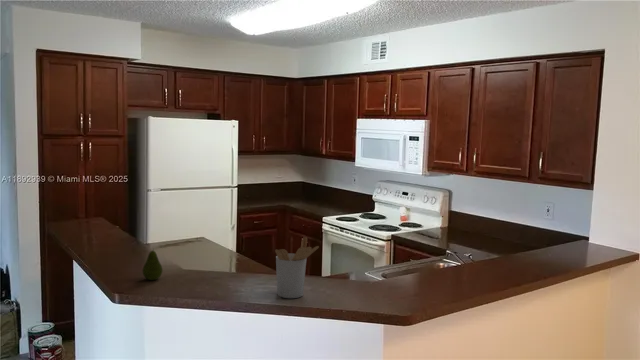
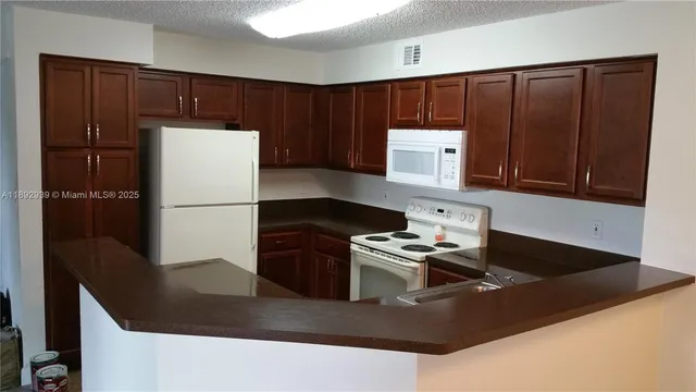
- fruit (152, 263)
- utensil holder (296, 268)
